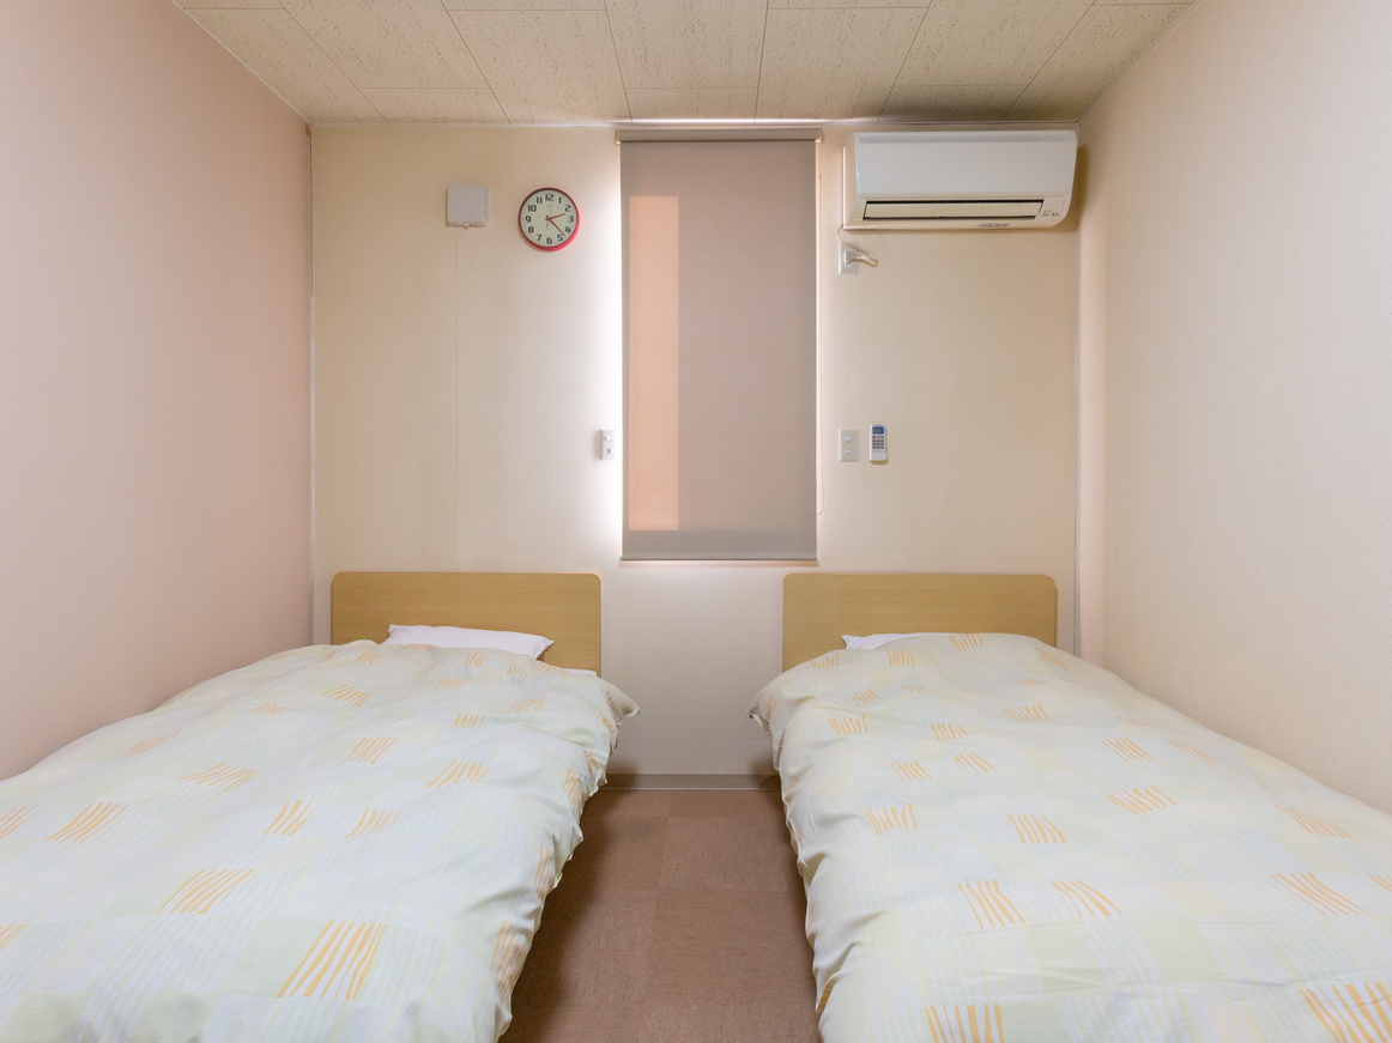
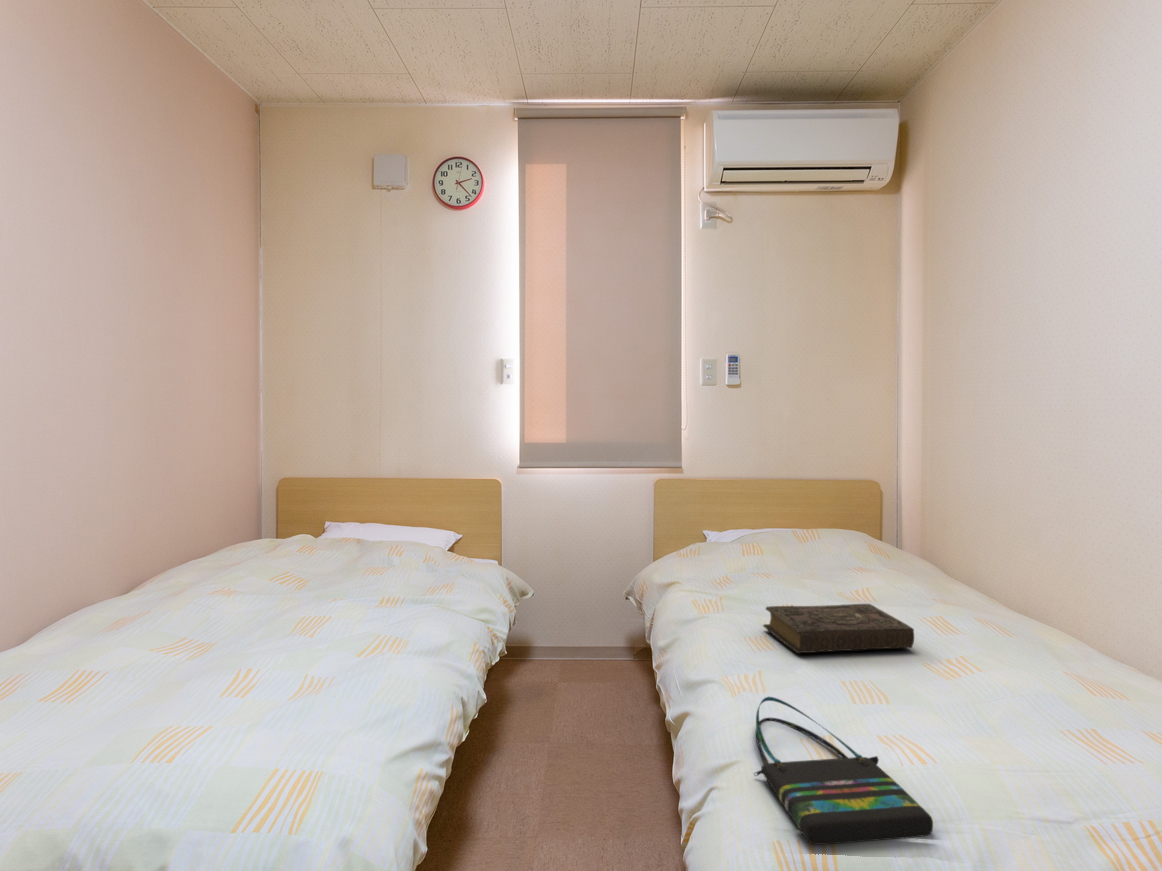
+ tote bag (813, 760)
+ book (835, 626)
